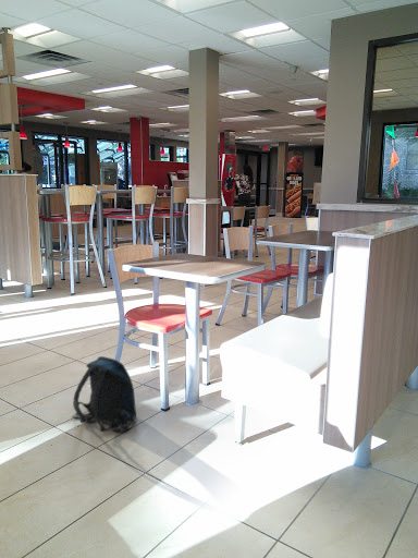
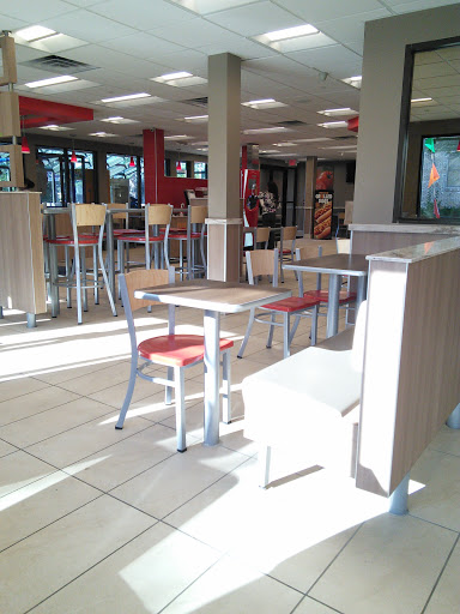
- backpack (103, 390)
